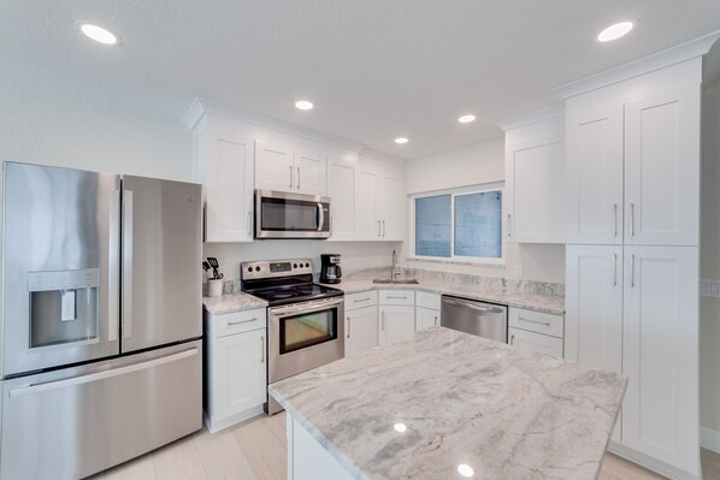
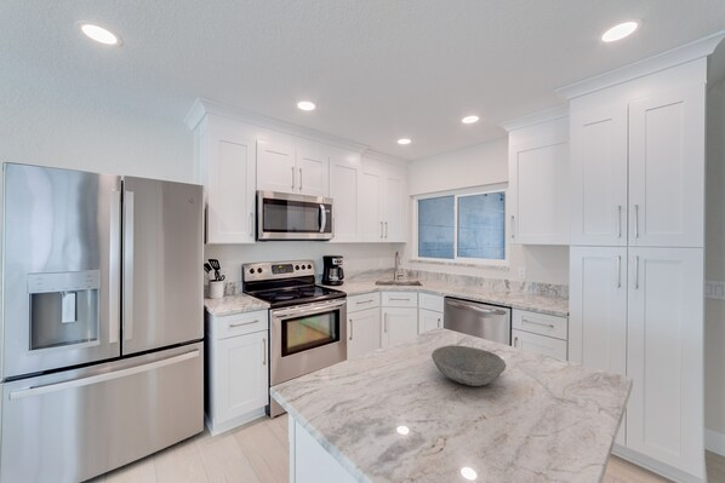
+ bowl (467, 367)
